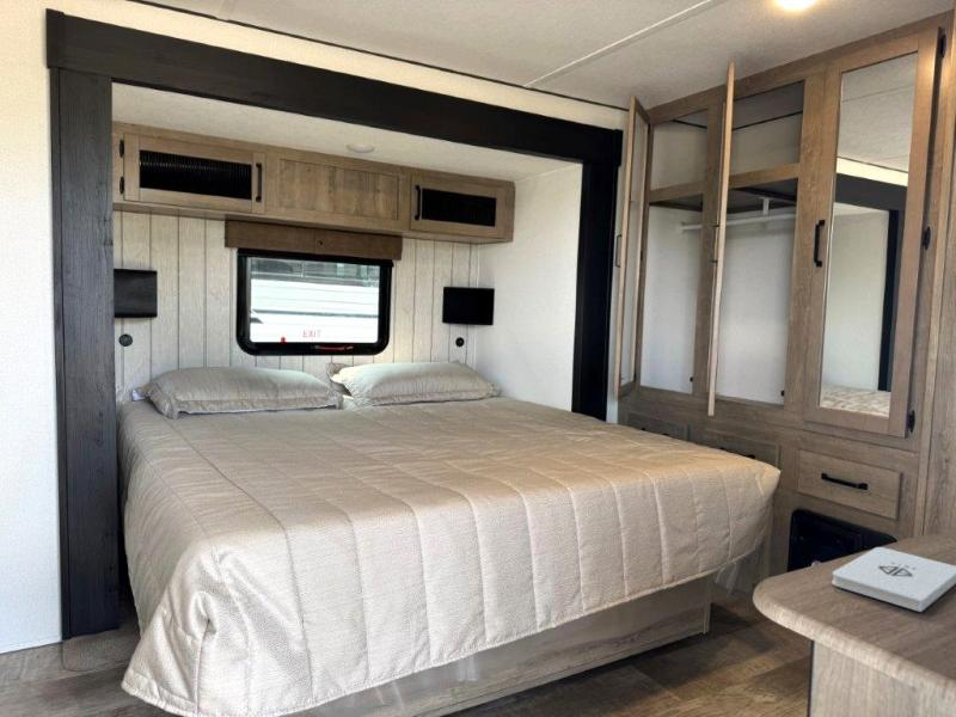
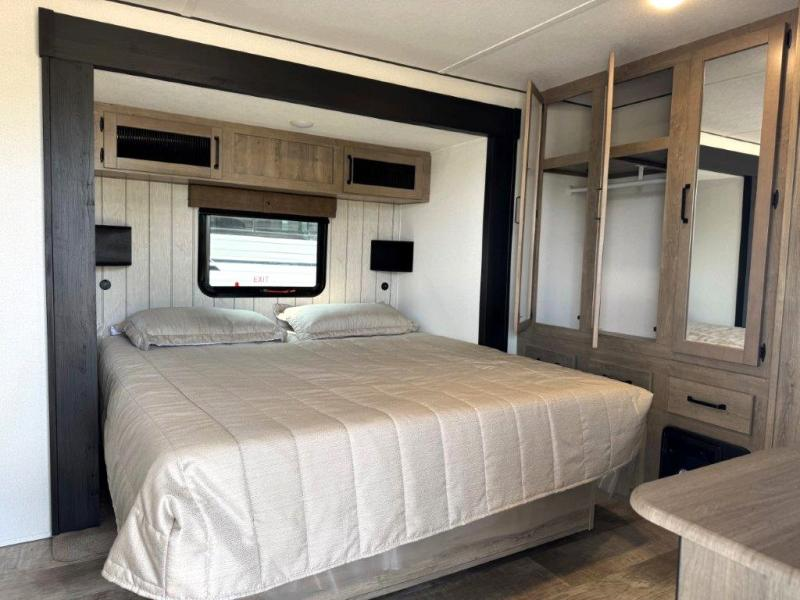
- notepad (896, 575)
